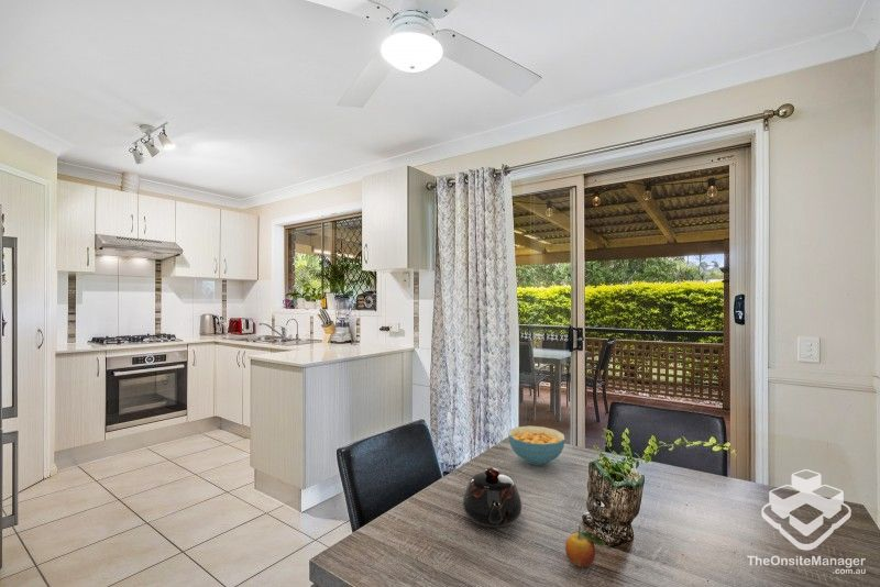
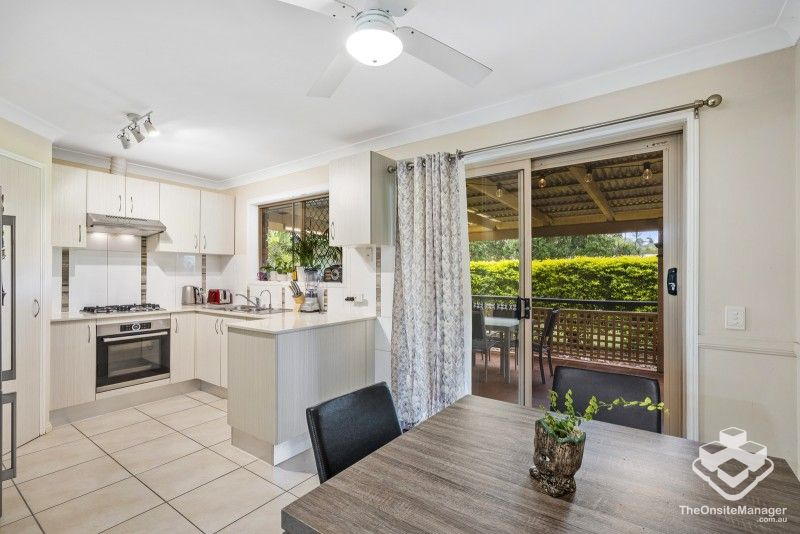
- cereal bowl (536, 447)
- fruit (588, 544)
- teapot (492, 495)
